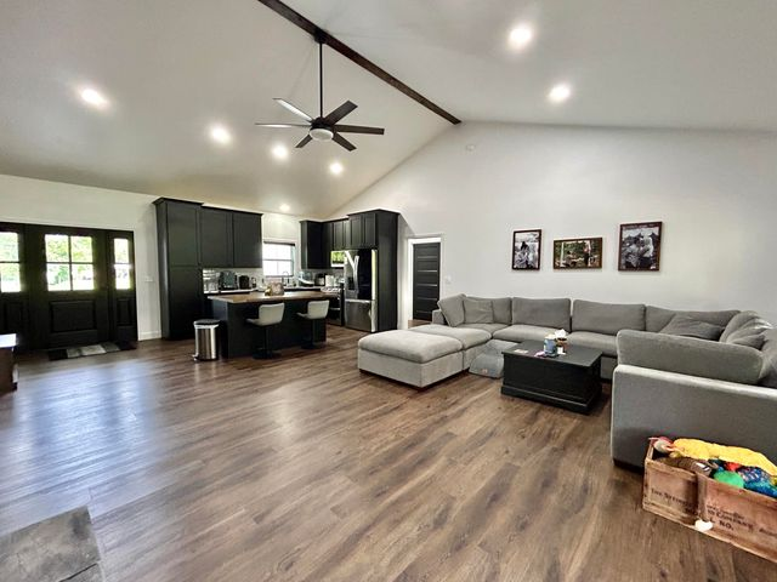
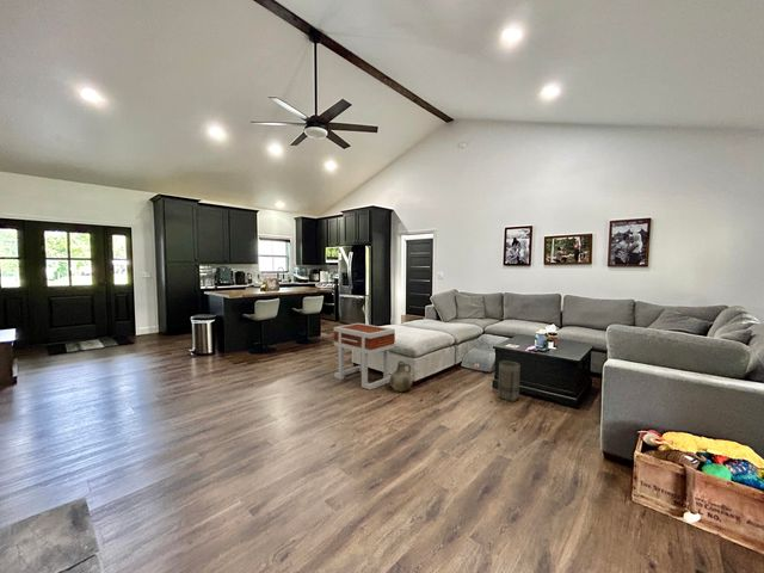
+ side table (363, 353)
+ basket (509, 380)
+ ceramic jug (400, 375)
